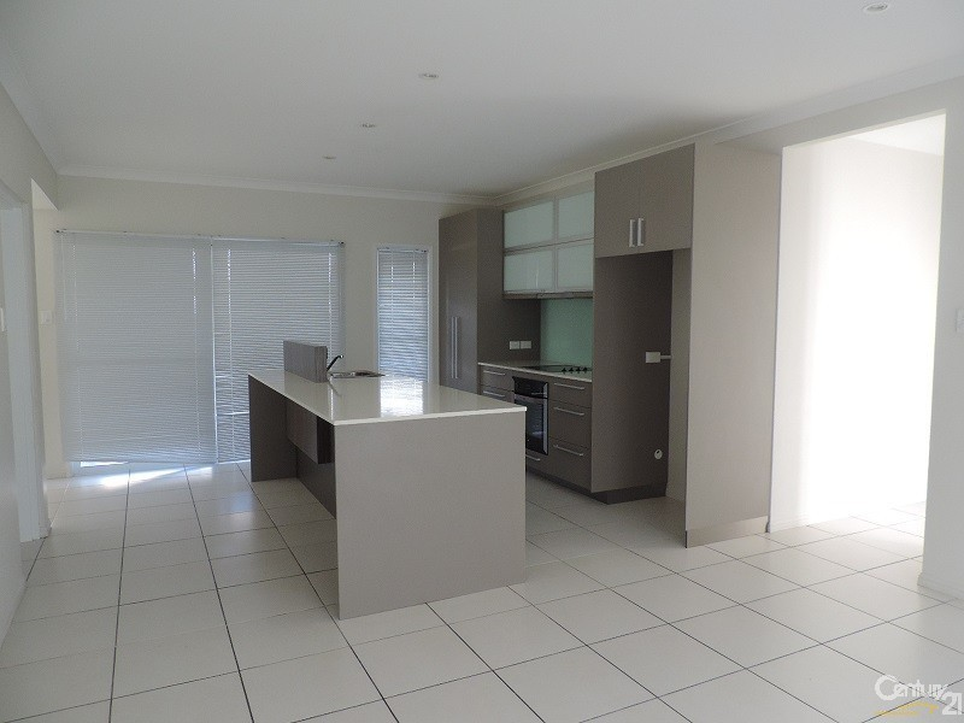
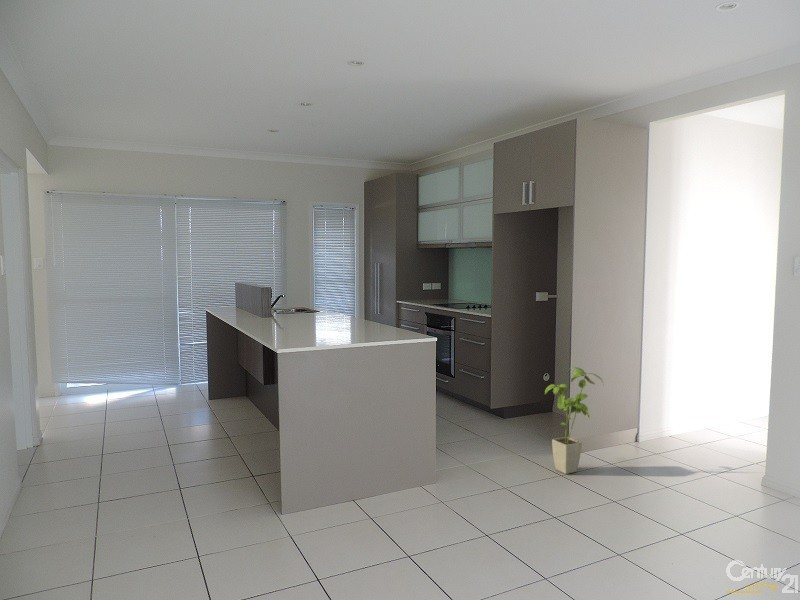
+ house plant (574, 419)
